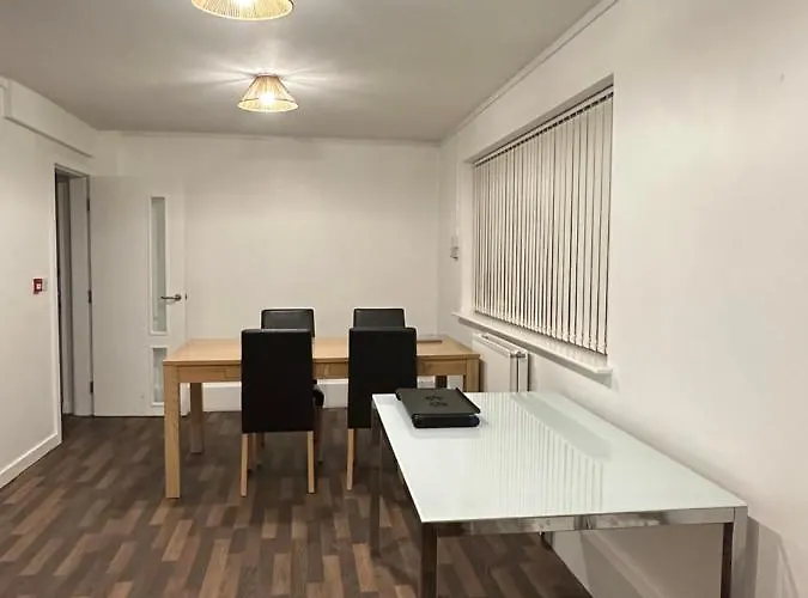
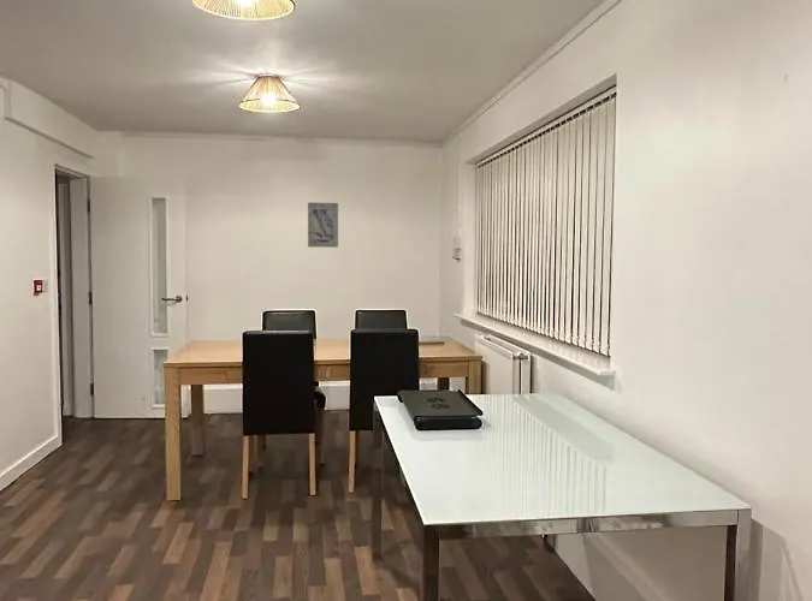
+ wall art (322, 225)
